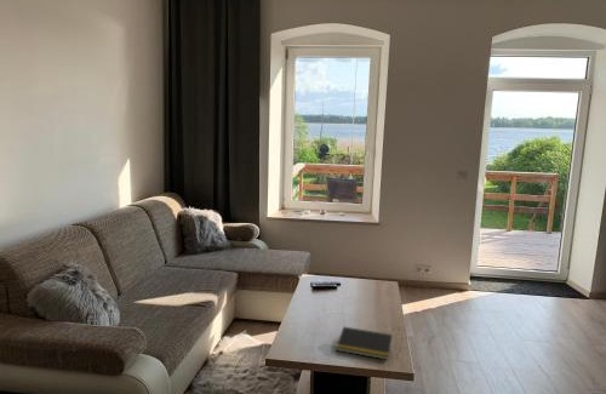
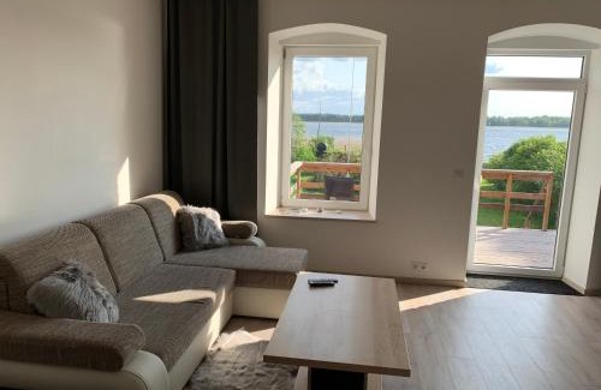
- notepad (364, 342)
